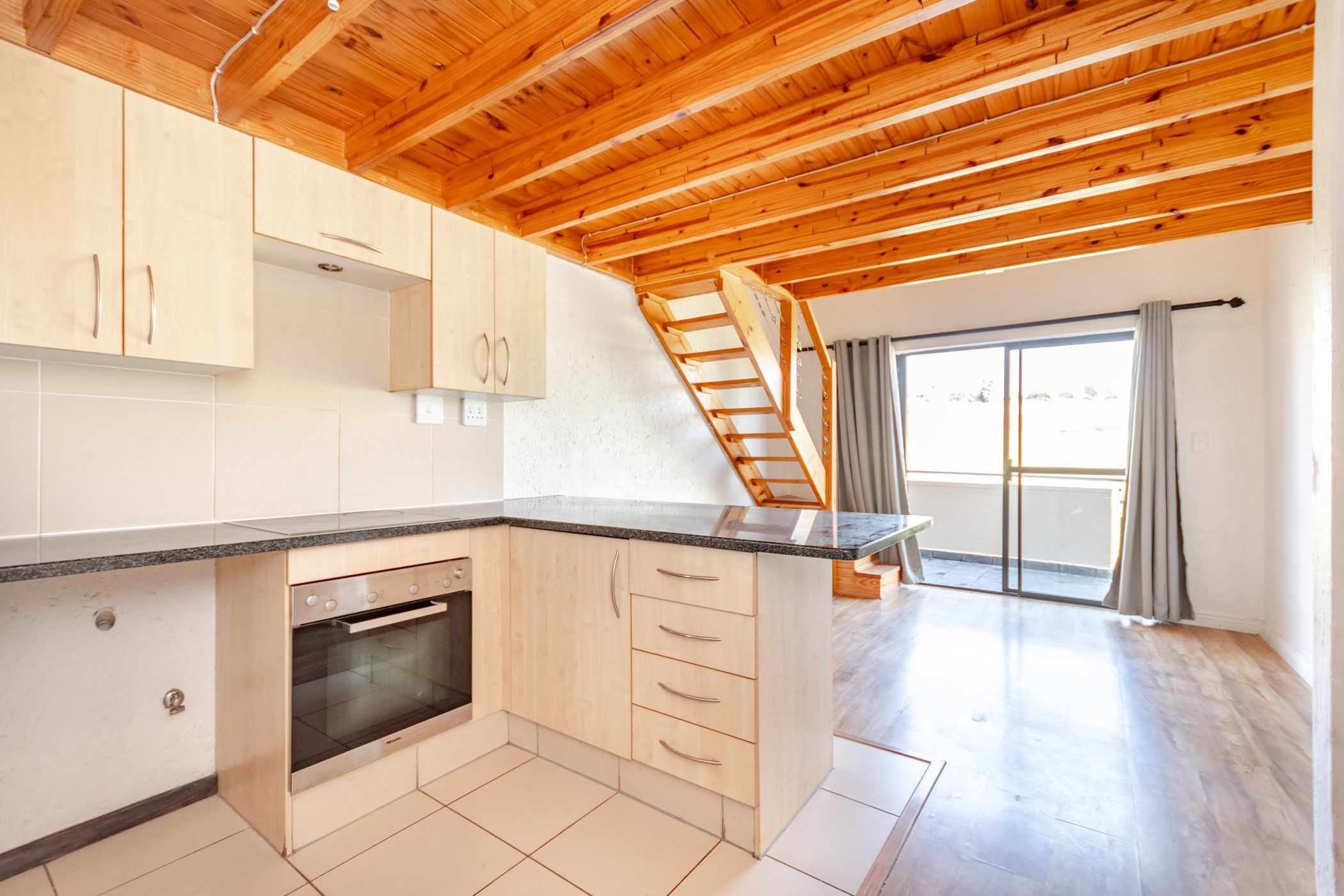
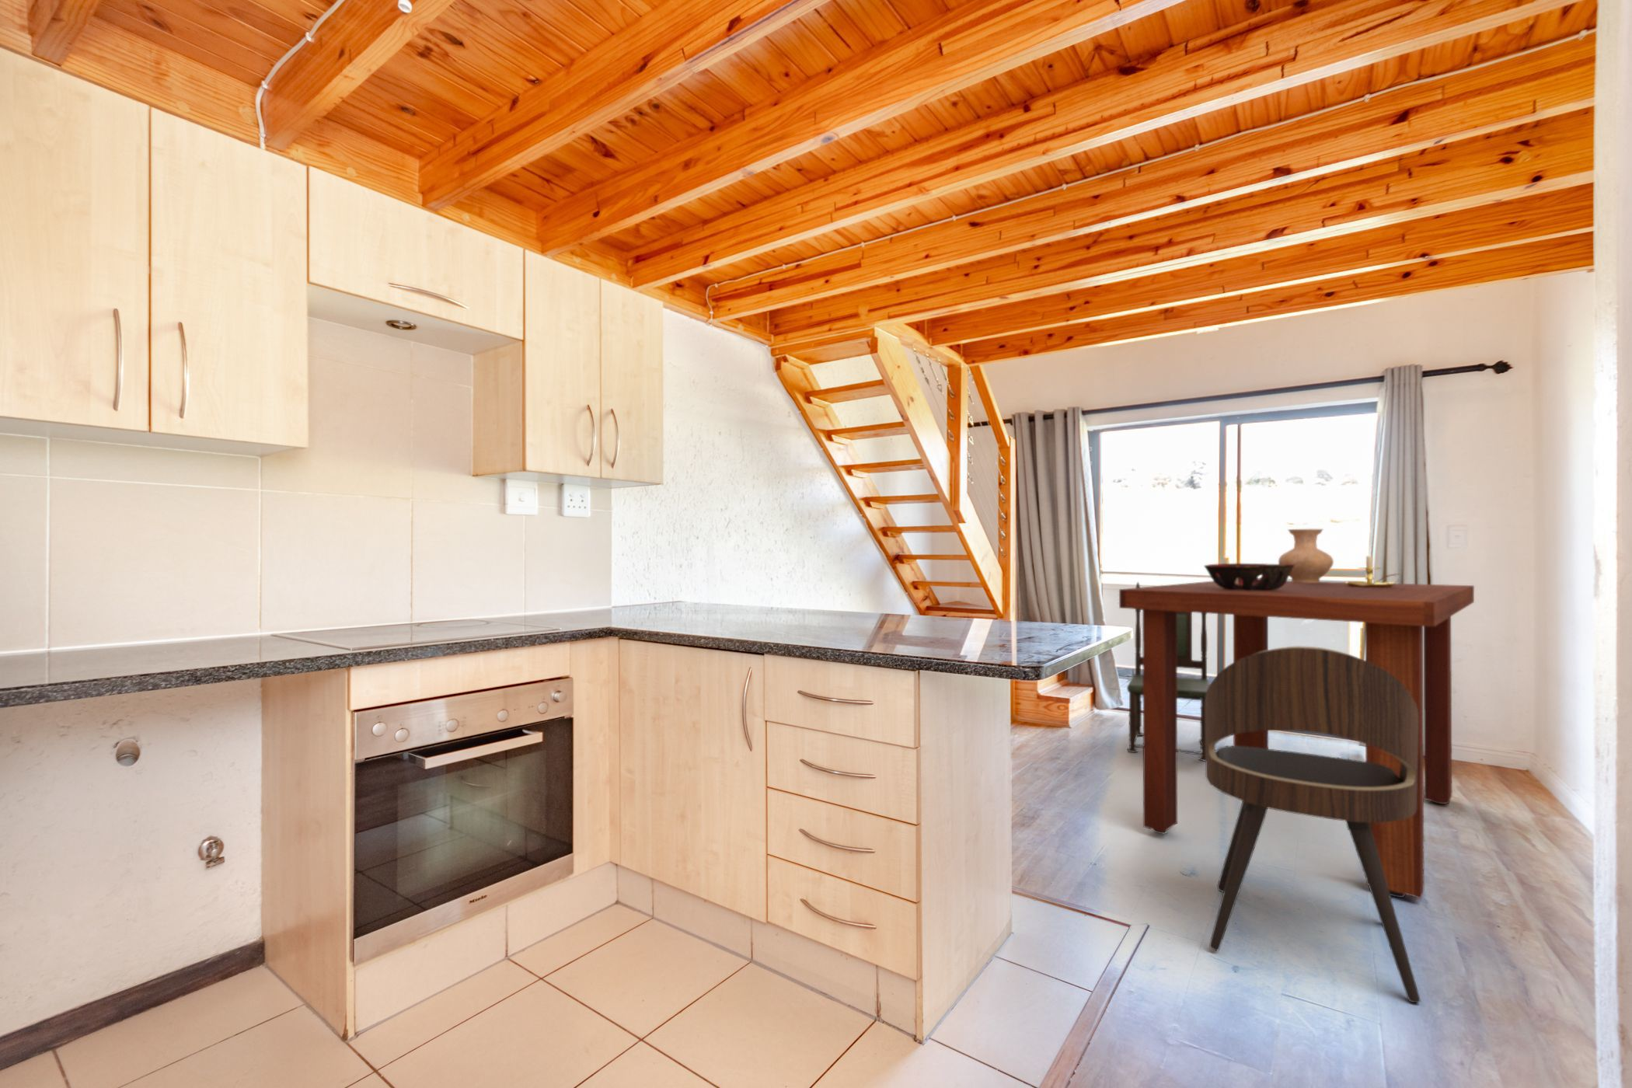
+ dining chair (1304, 787)
+ decorative bowl (1247, 576)
+ dining chair (1177, 664)
+ dining table (1268, 731)
+ vase (1305, 555)
+ candle holder (1372, 565)
